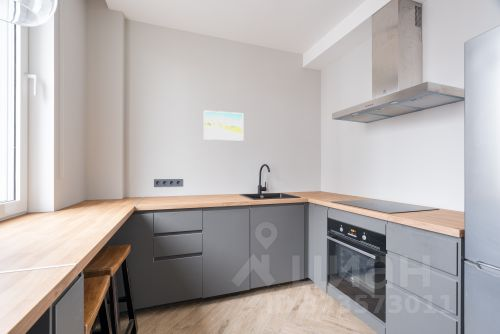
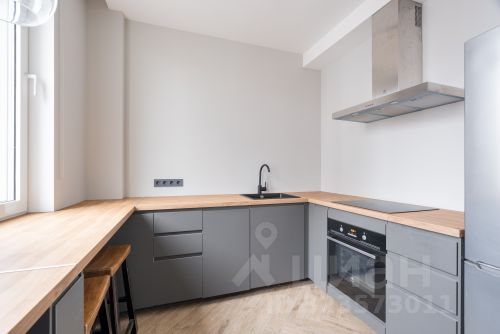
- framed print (223, 125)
